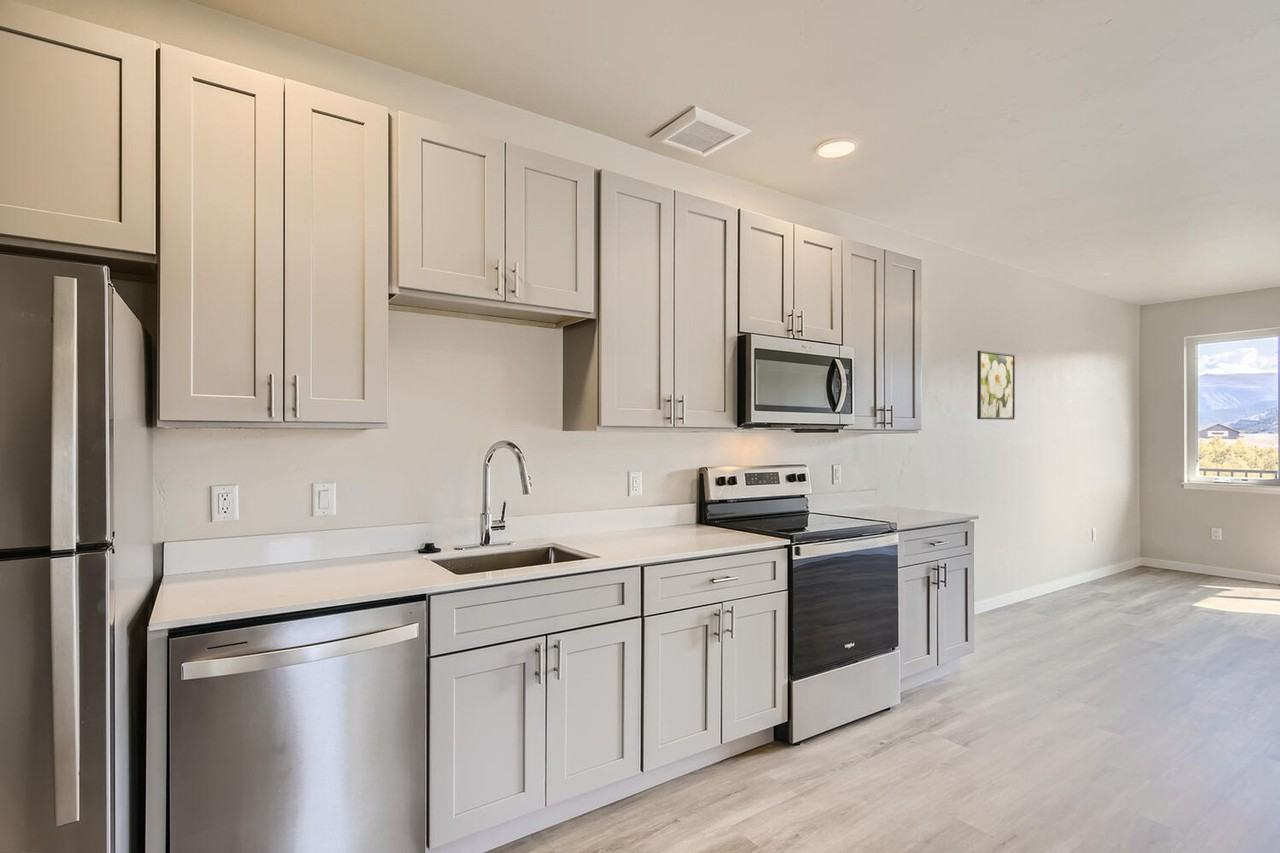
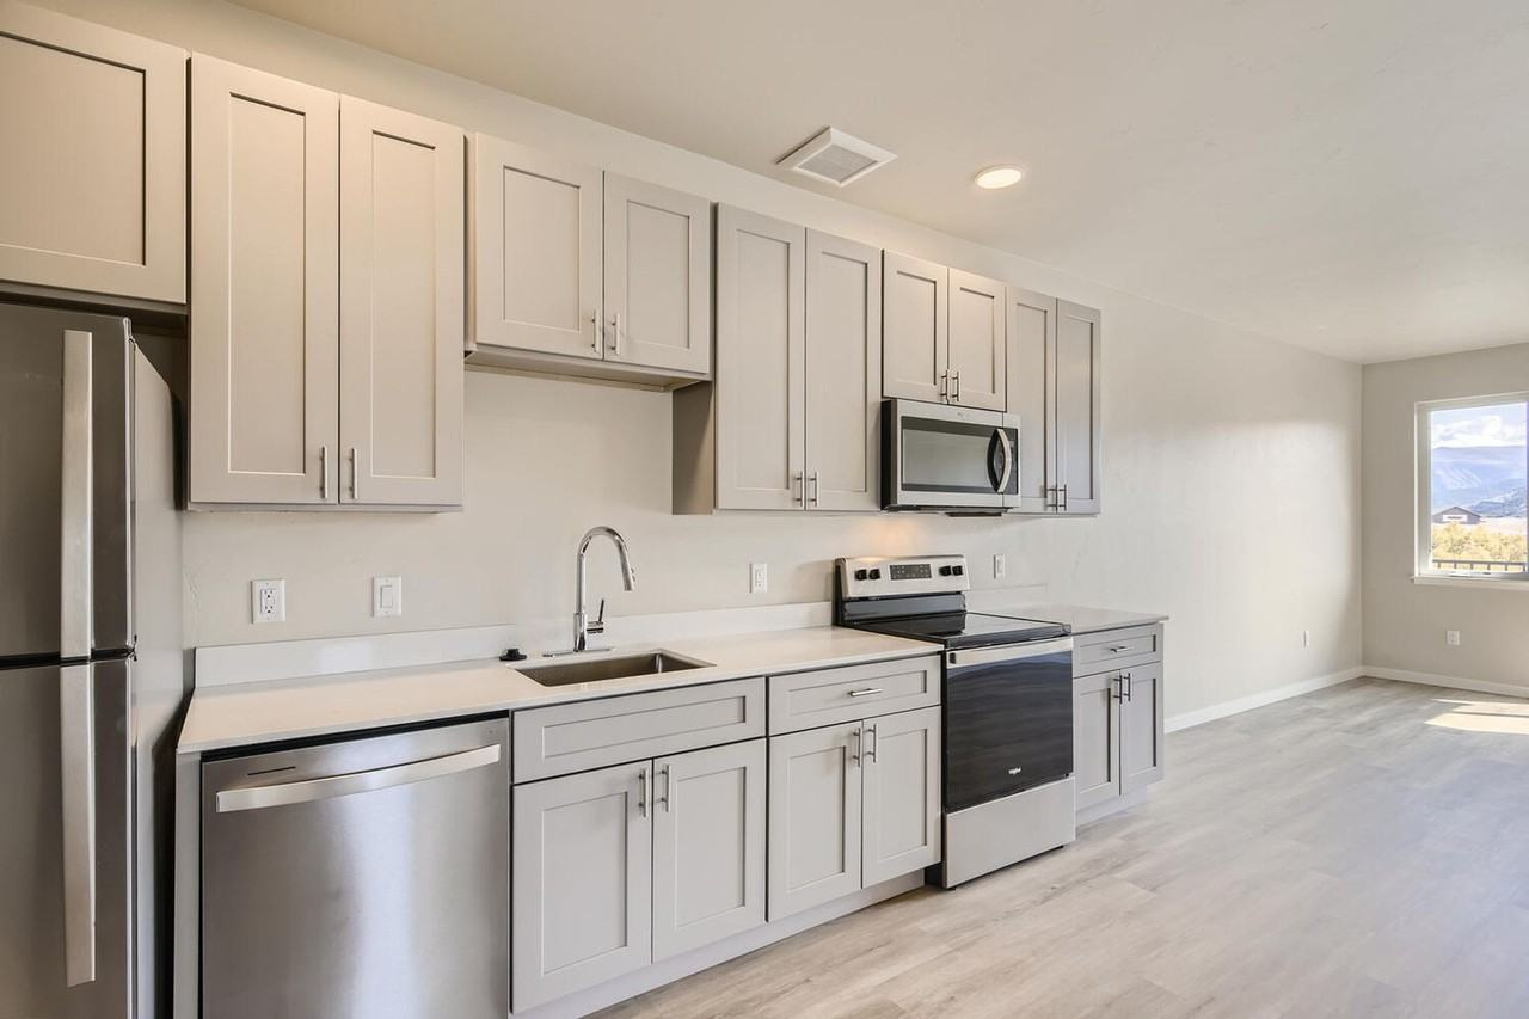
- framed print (996, 386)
